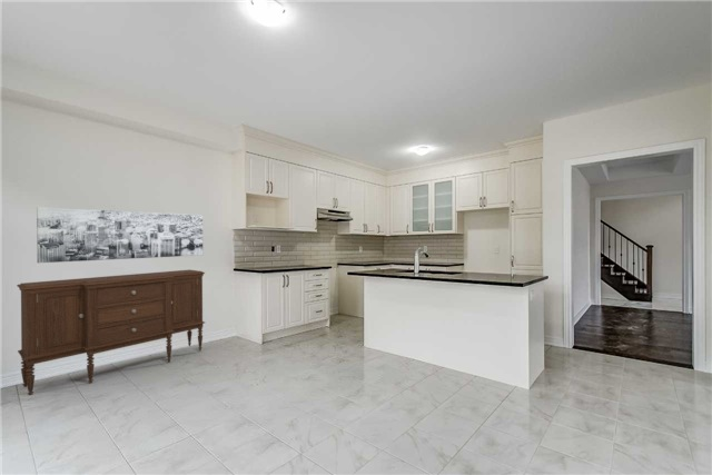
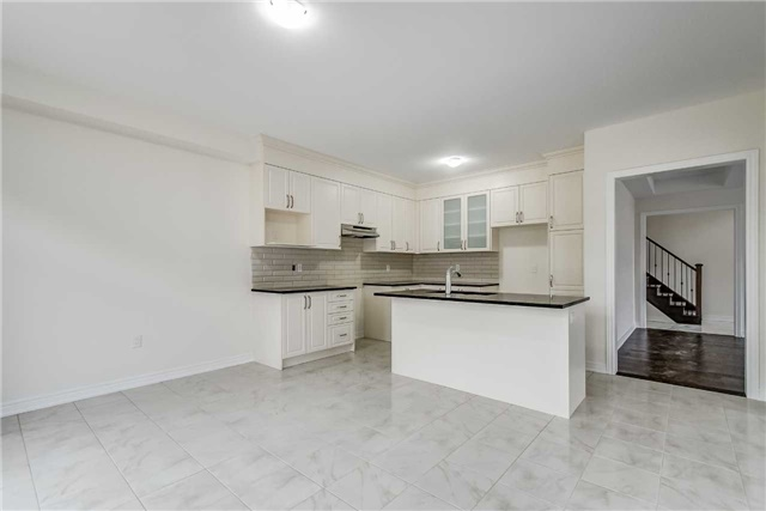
- wall art (132, 235)
- sideboard (126, 321)
